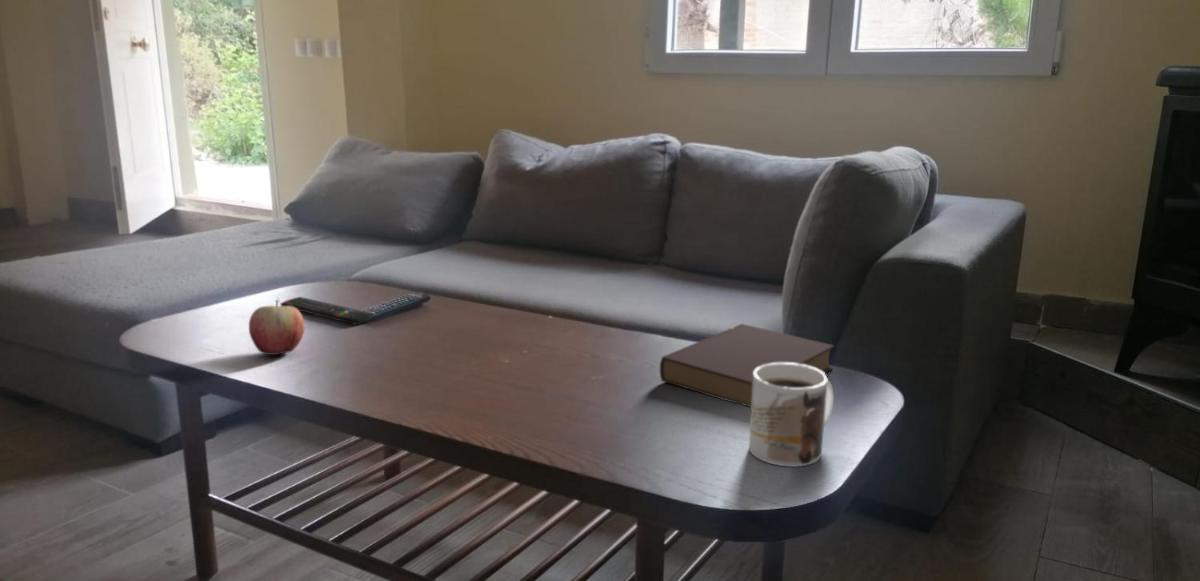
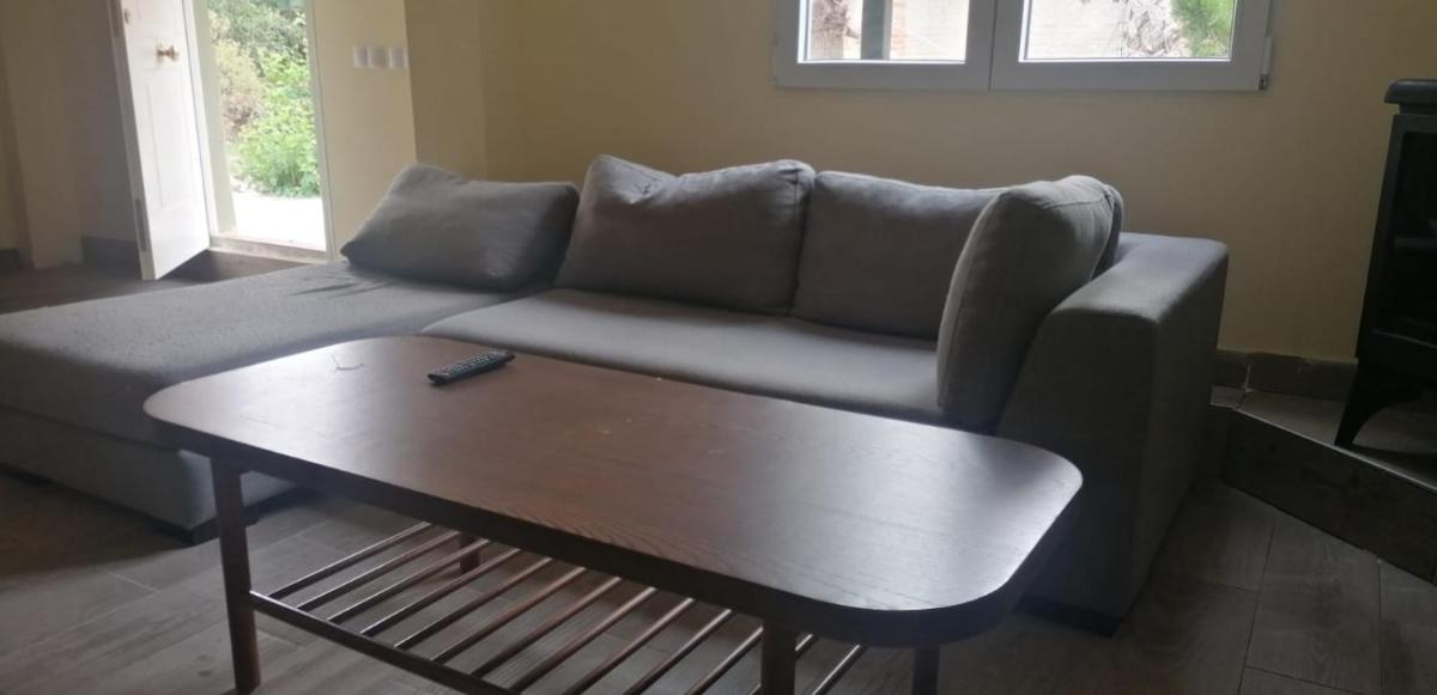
- remote control (325, 310)
- mug (795, 412)
- apple (277, 328)
- book (748, 362)
